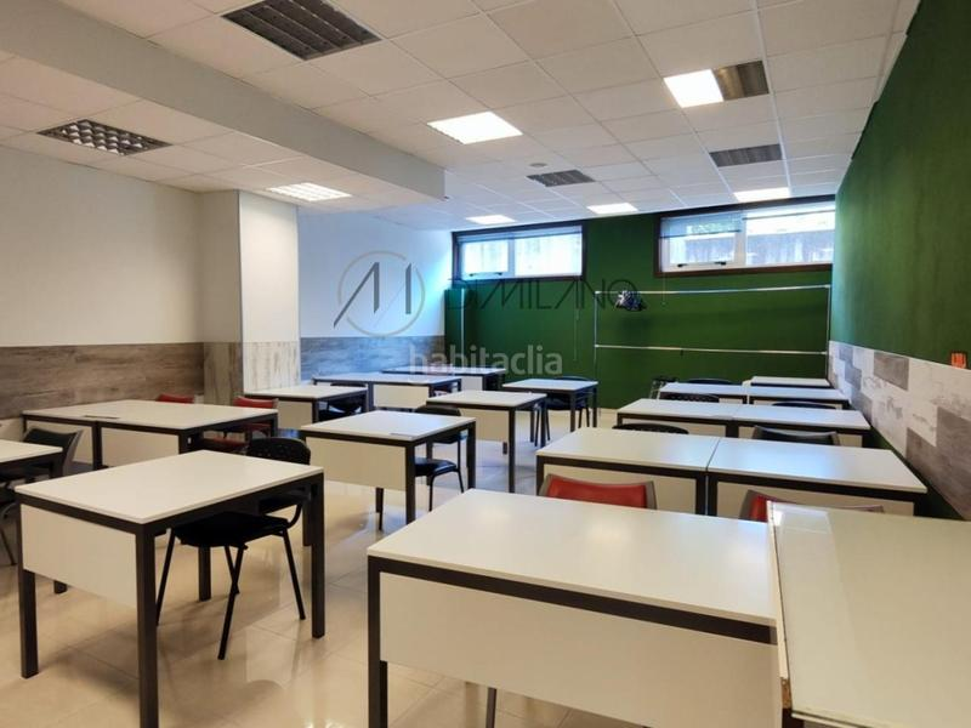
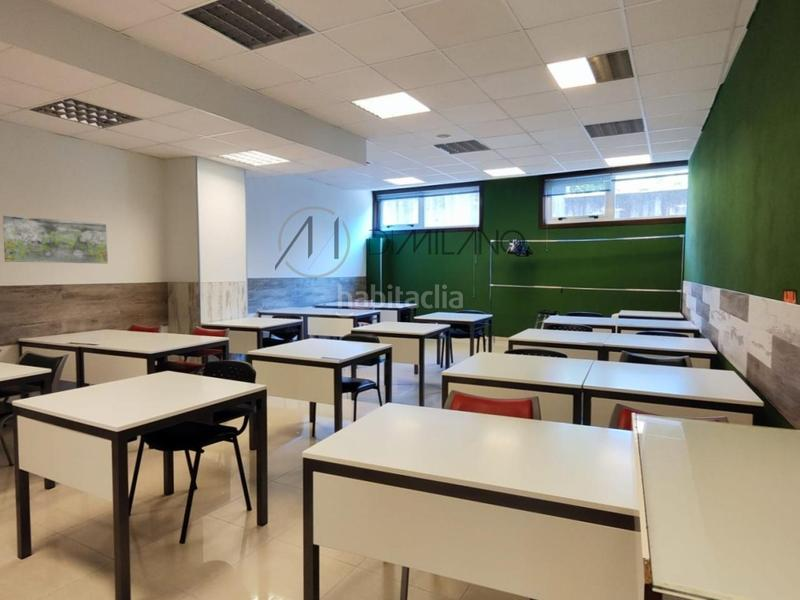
+ map (60, 241)
